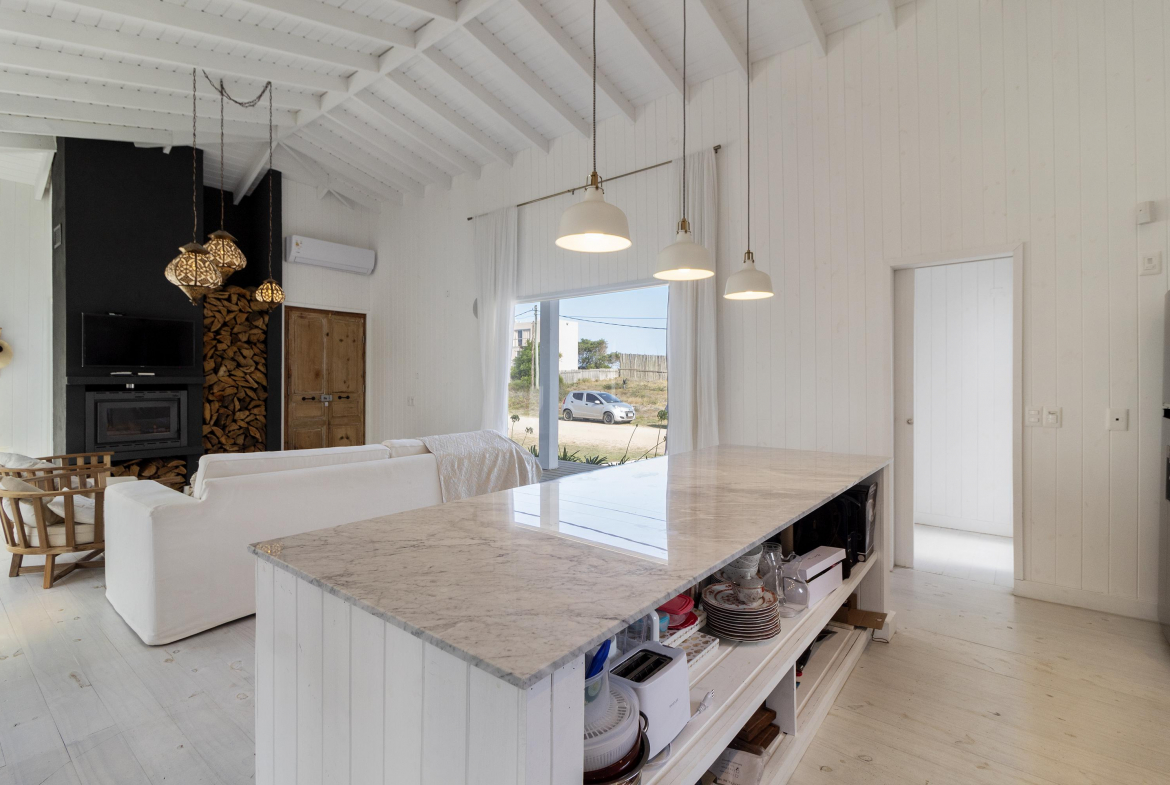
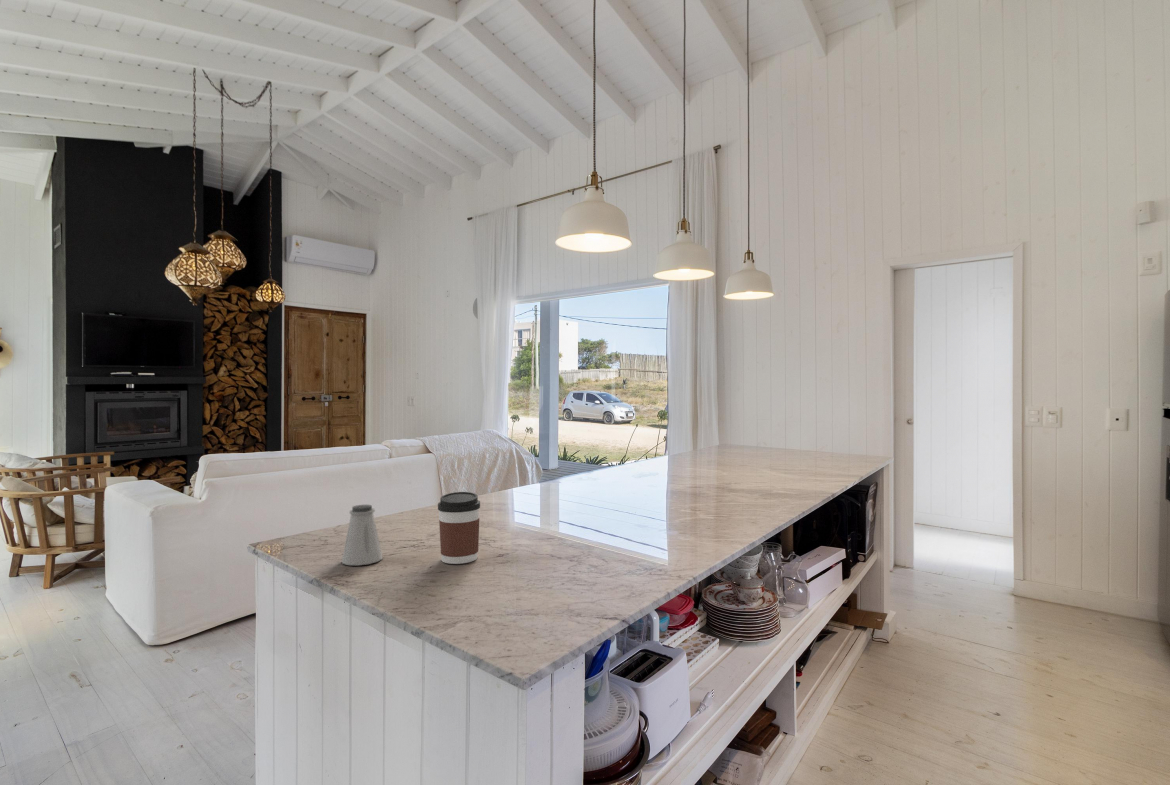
+ saltshaker (362, 532)
+ coffee cup (459, 526)
